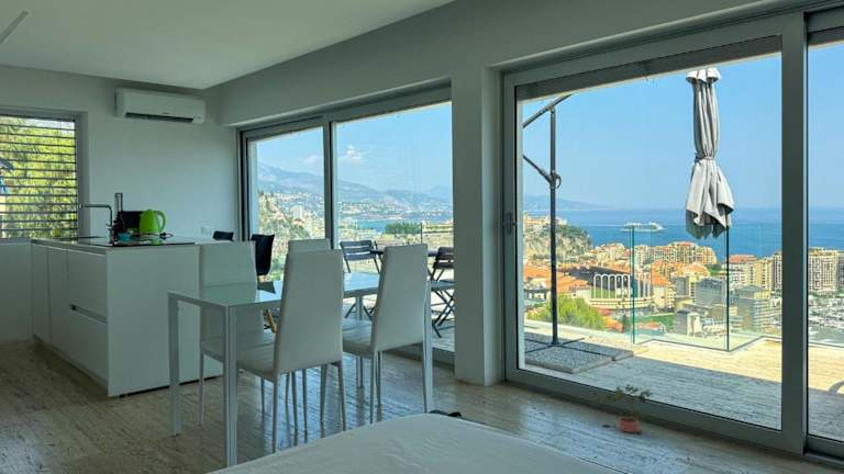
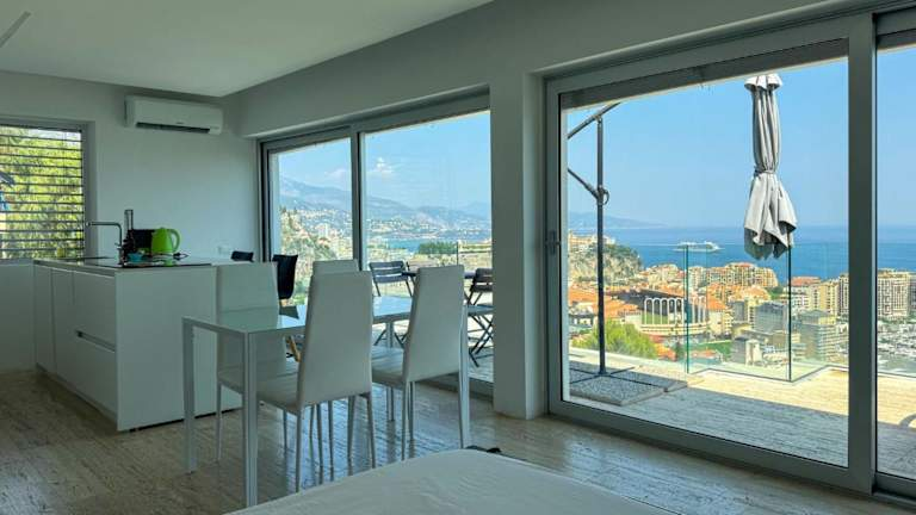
- potted plant (620, 398)
